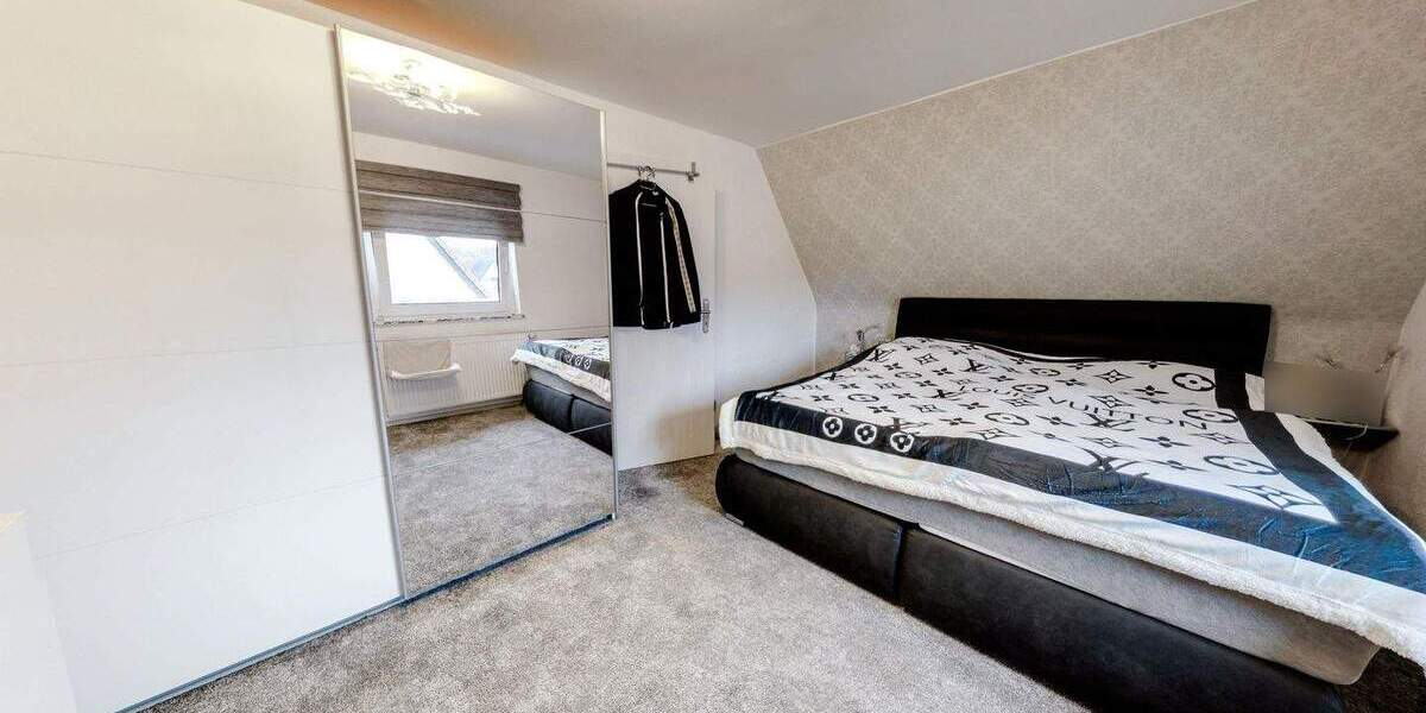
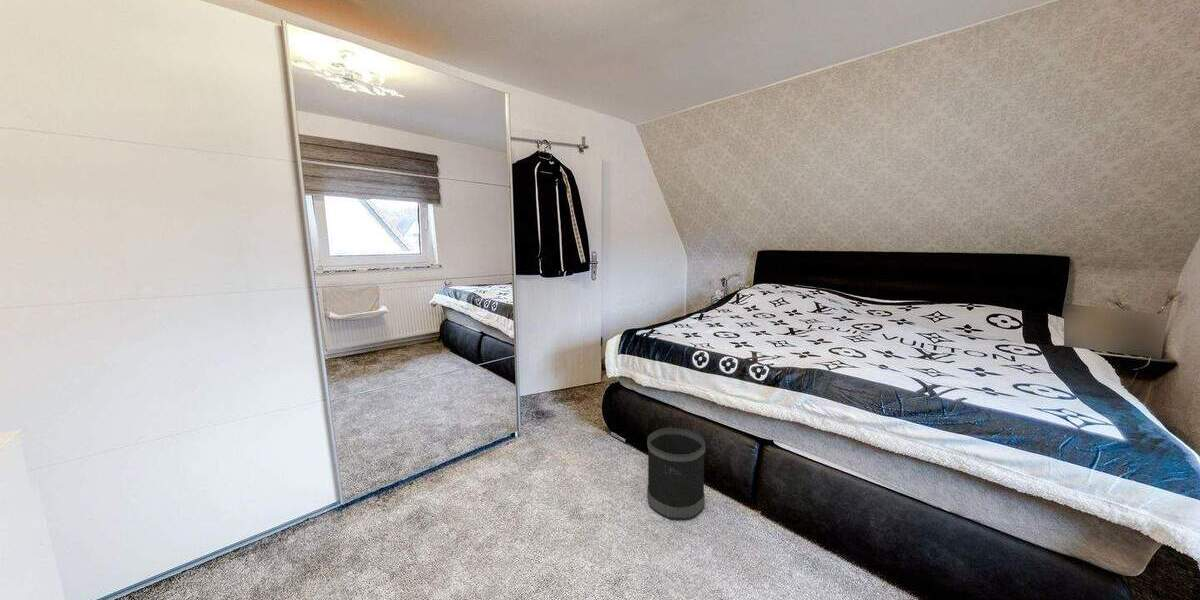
+ wastebasket (675, 471)
